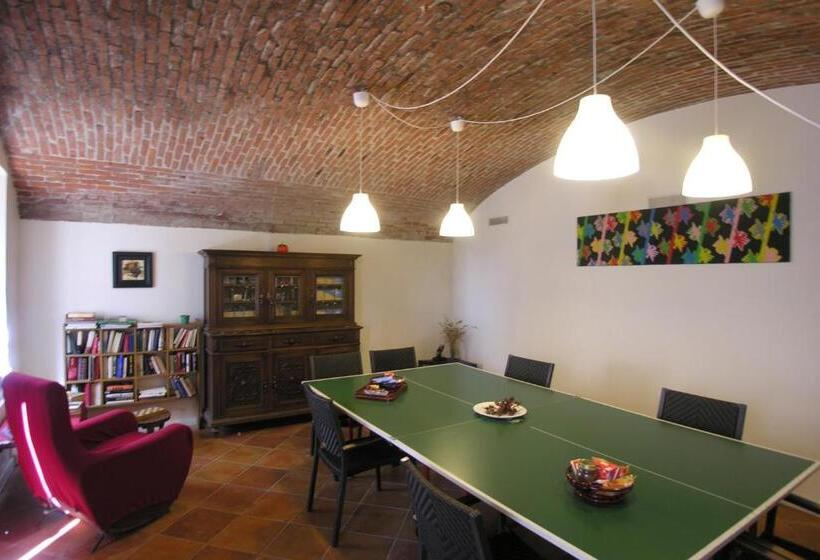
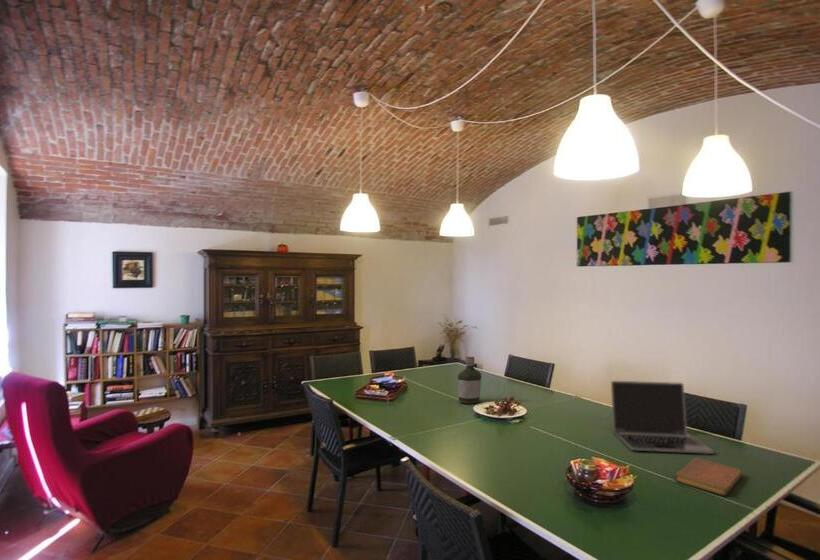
+ bottle (469, 379)
+ laptop (658, 414)
+ notebook (708, 475)
